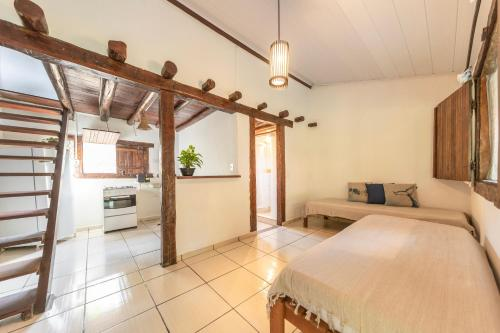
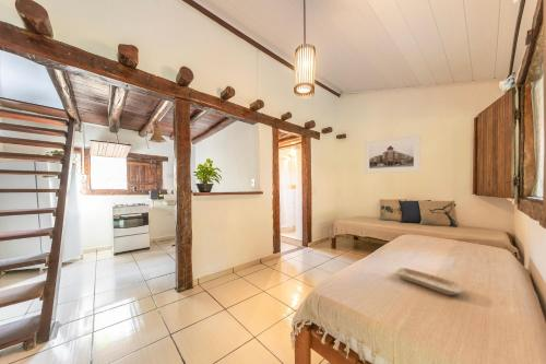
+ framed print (390, 155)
+ tray (427, 281)
